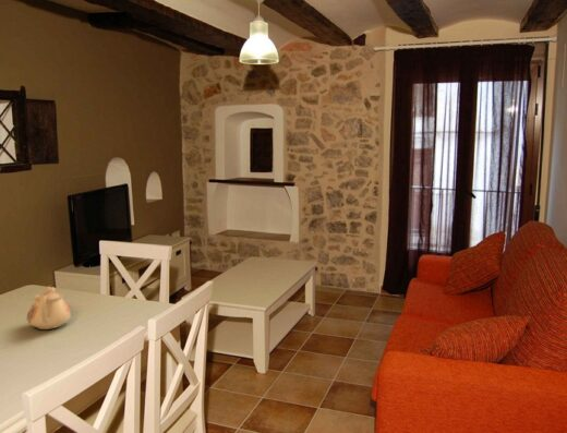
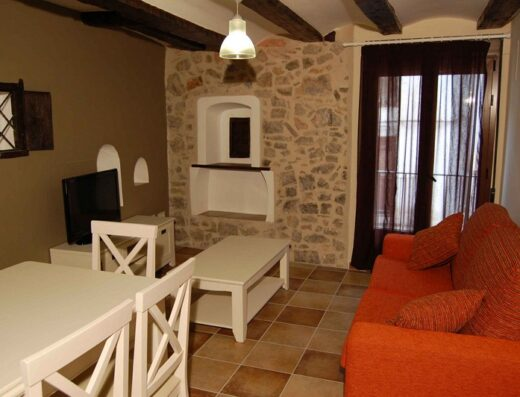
- teapot (48, 305)
